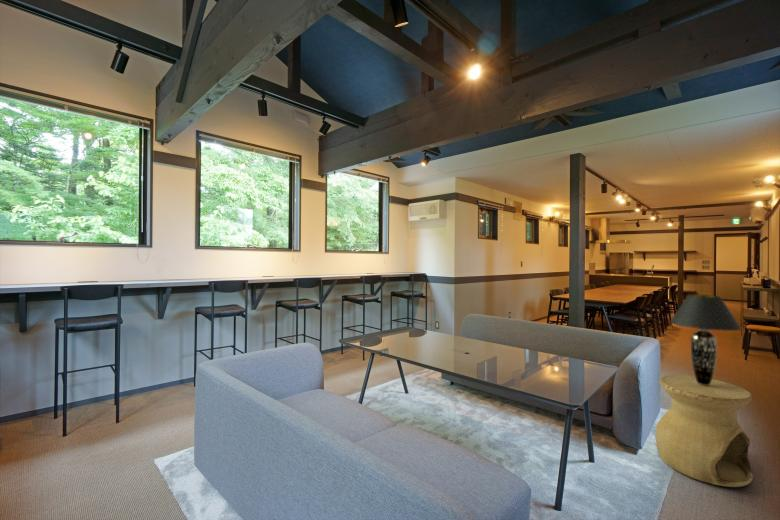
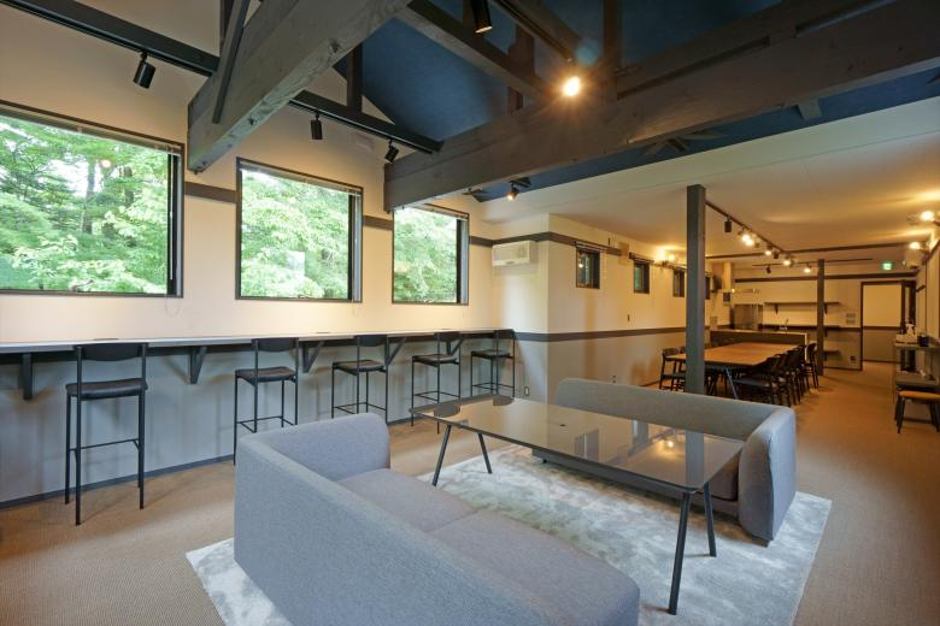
- table lamp (703, 339)
- side table (700, 425)
